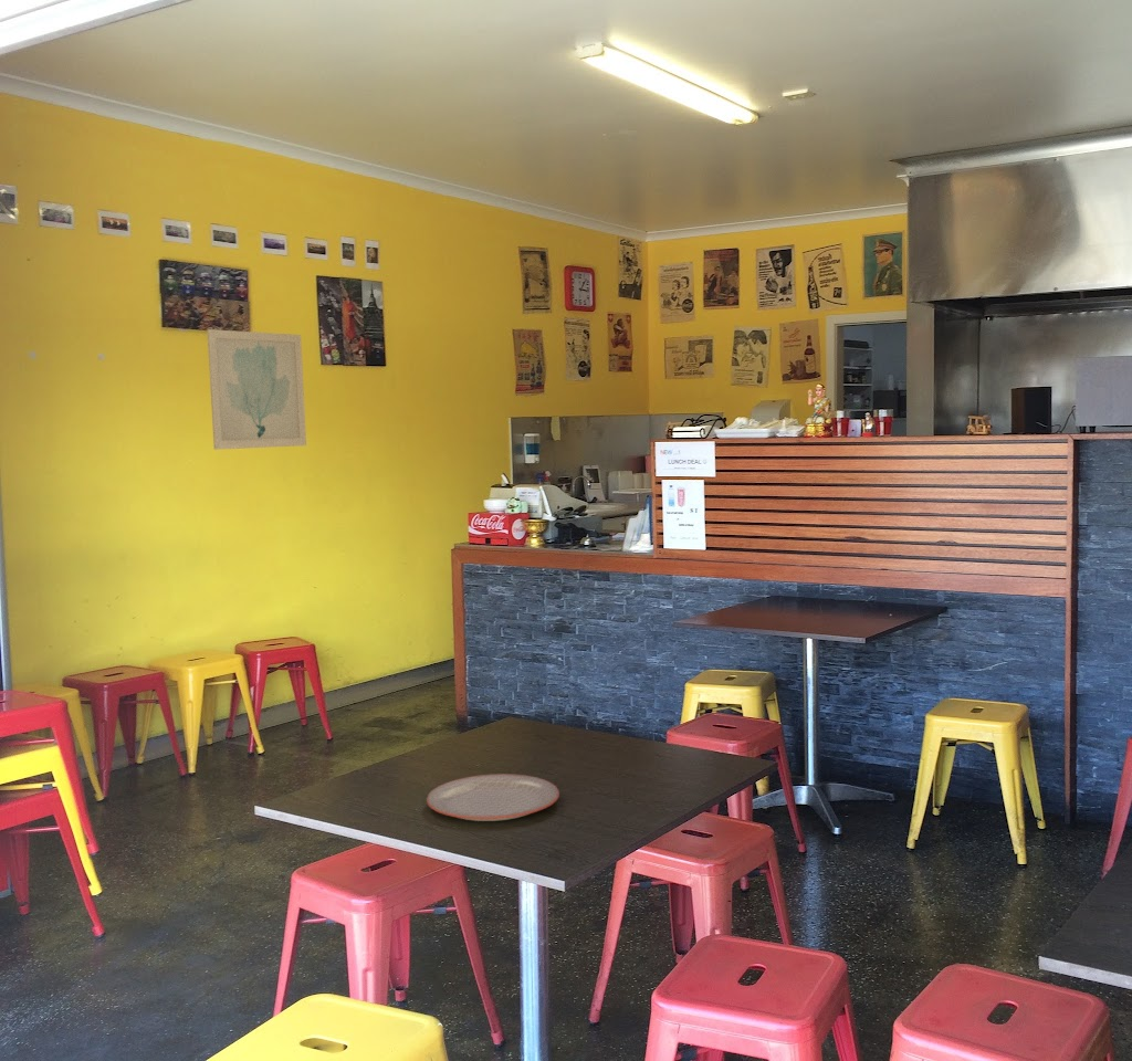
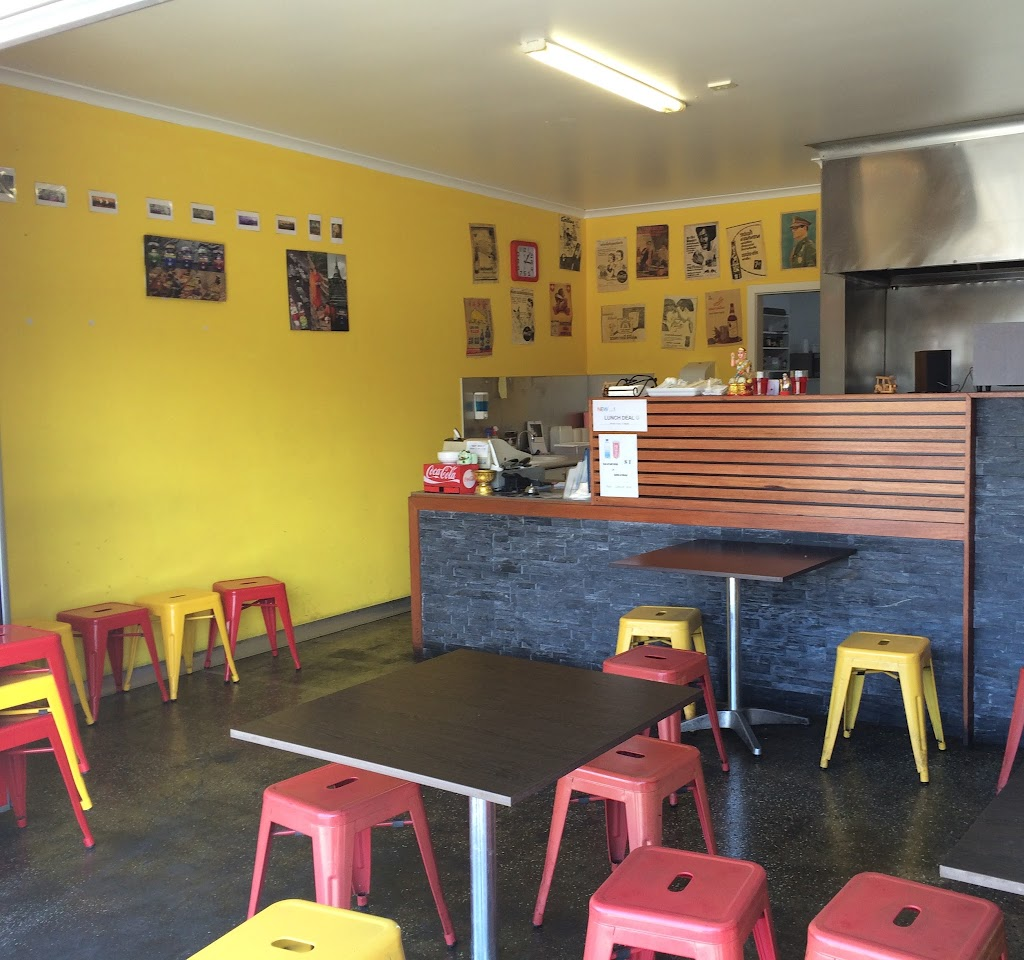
- plate (493, 799)
- wall art (259, 390)
